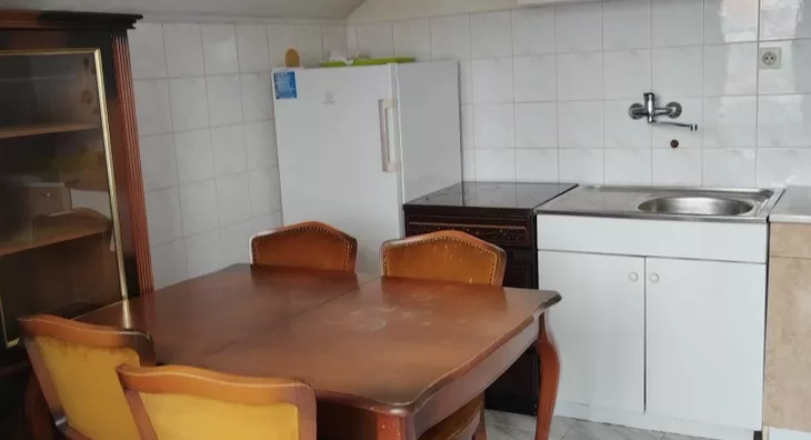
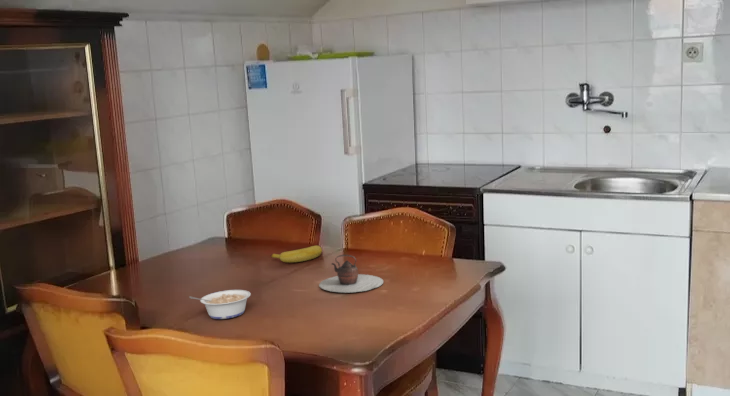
+ legume (224, 304)
+ teapot (350, 268)
+ banana (300, 253)
